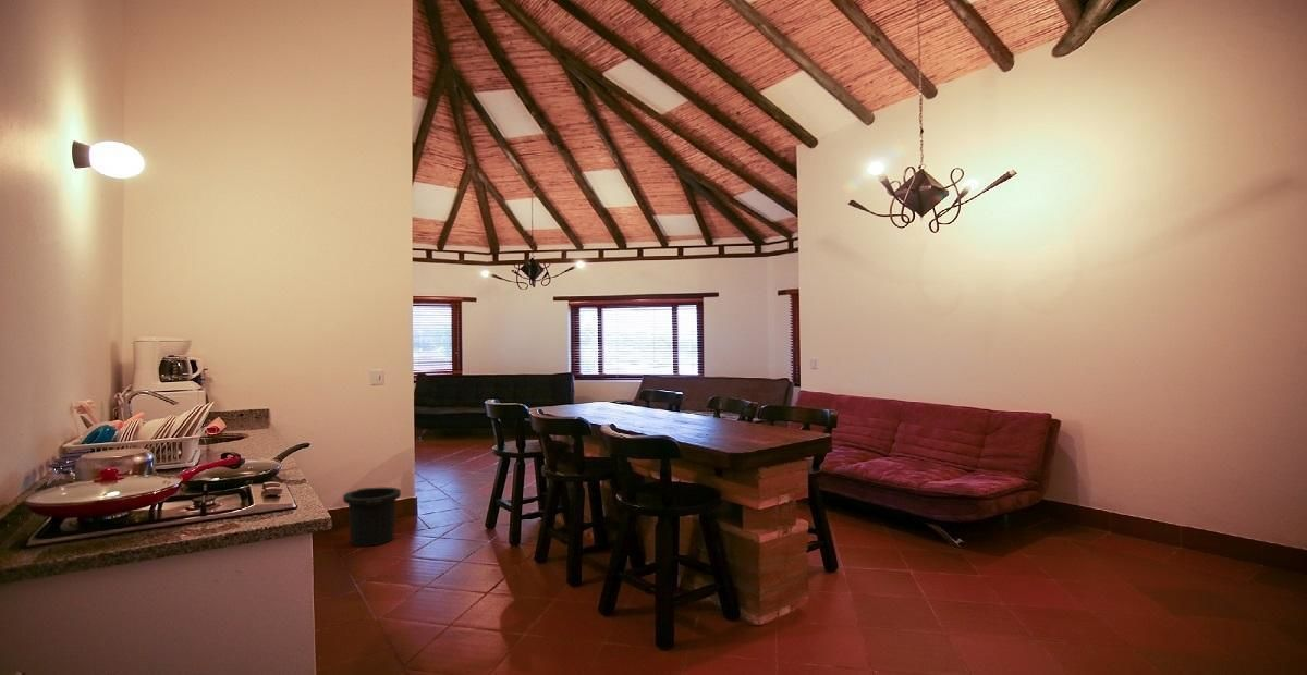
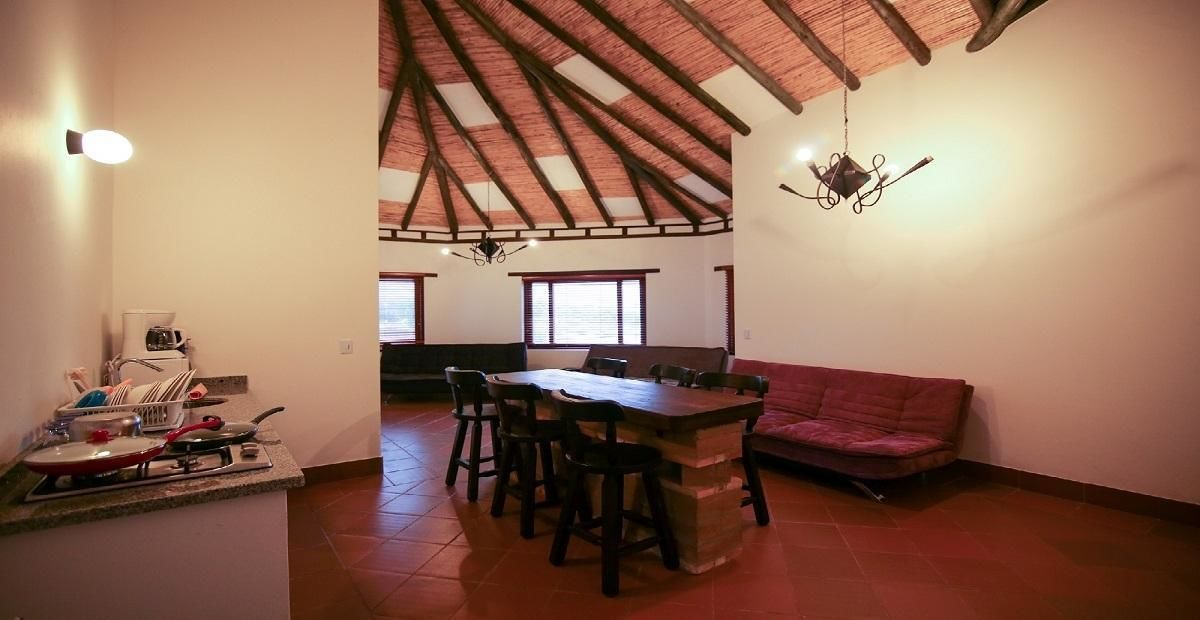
- trash can (371, 516)
